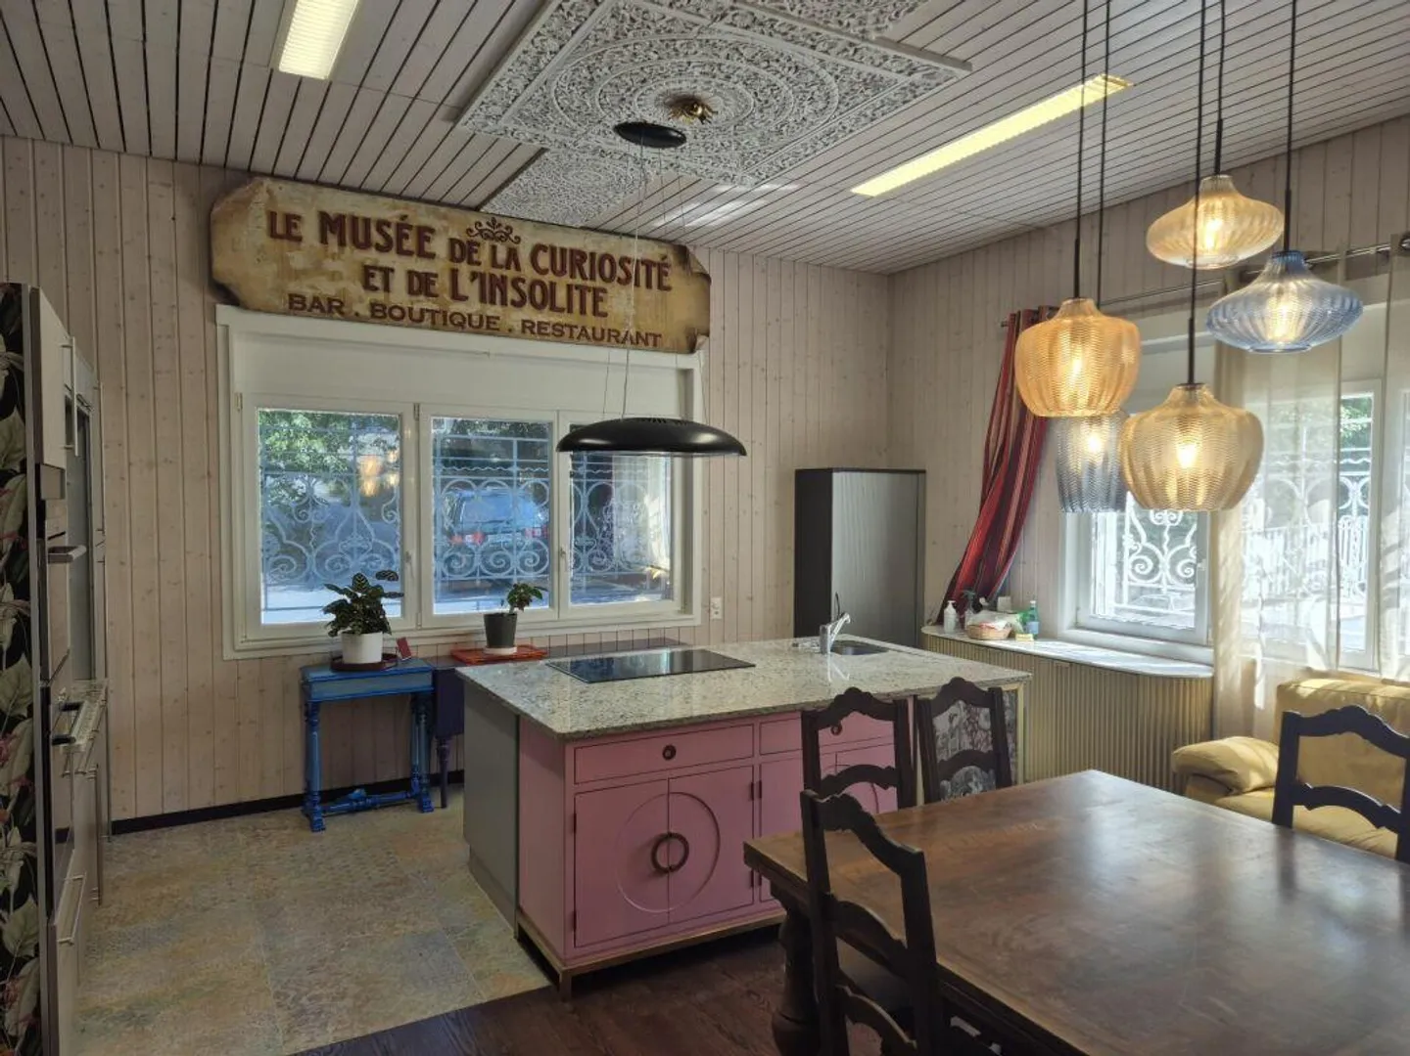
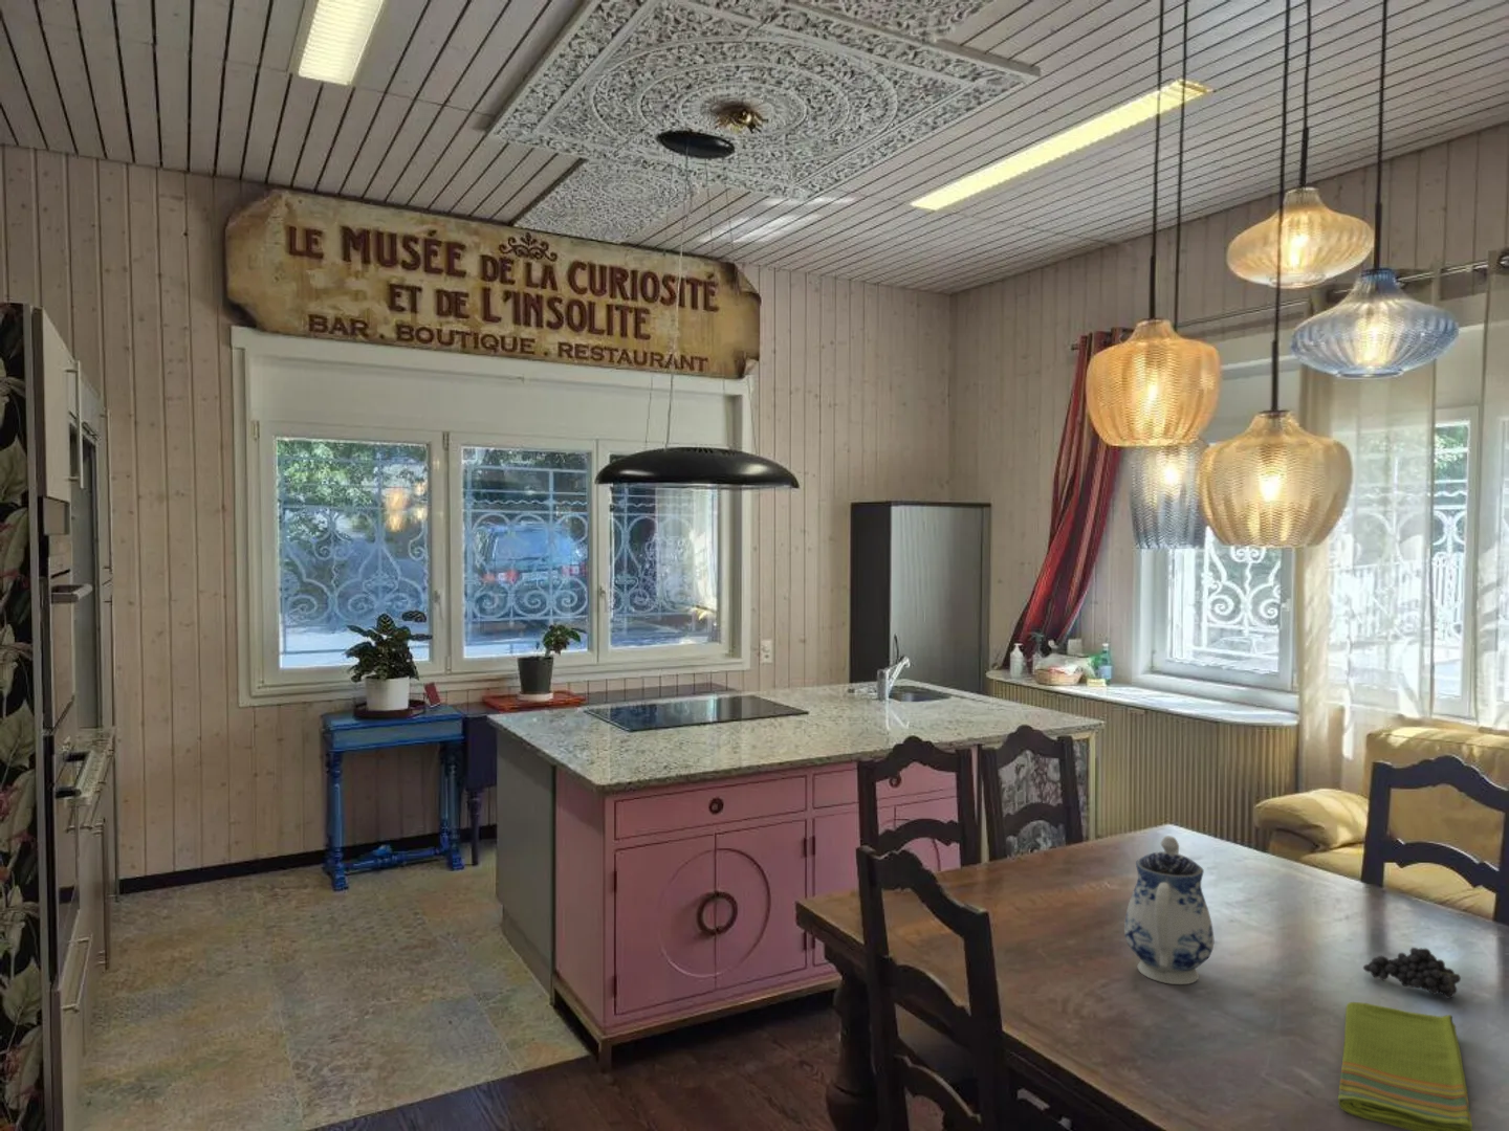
+ fruit (1412, 967)
+ dish towel (1401, 1060)
+ teapot (1168, 904)
